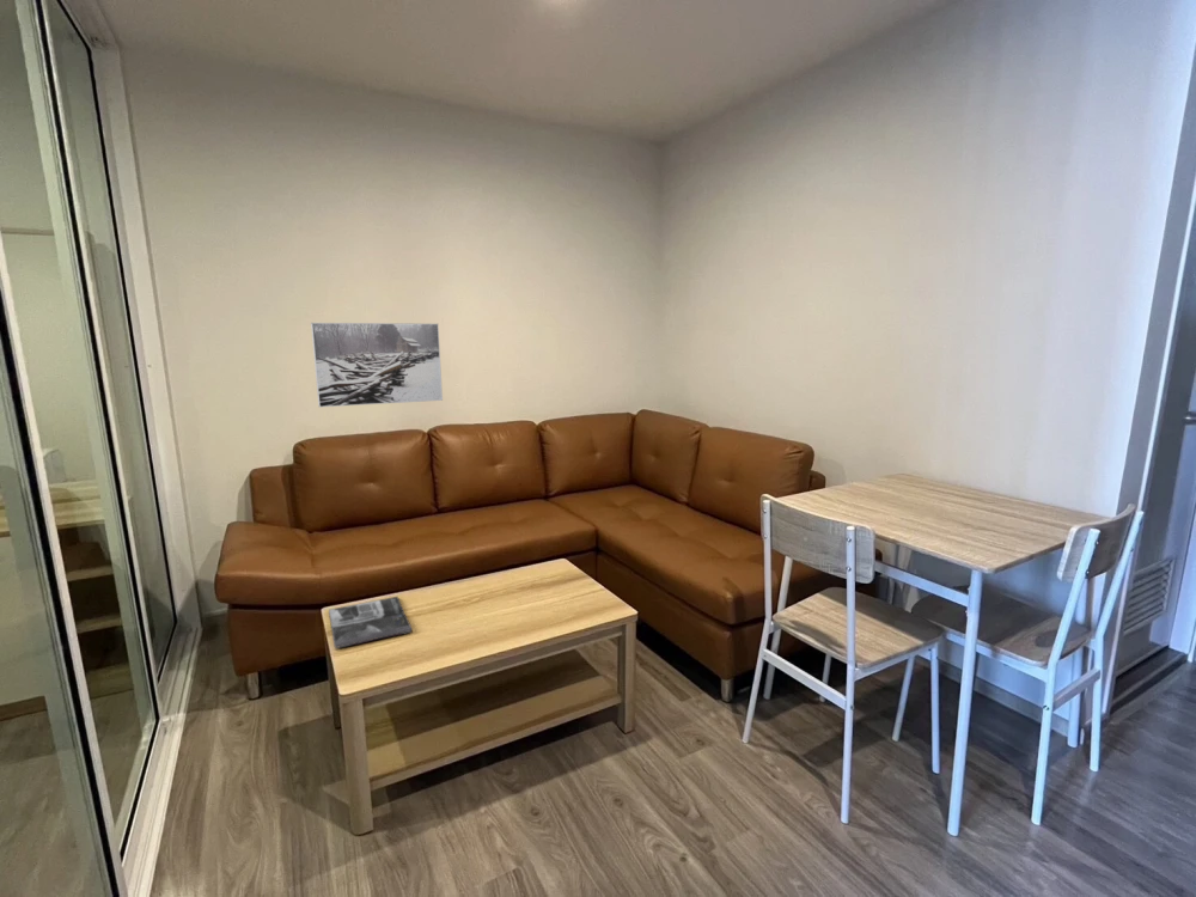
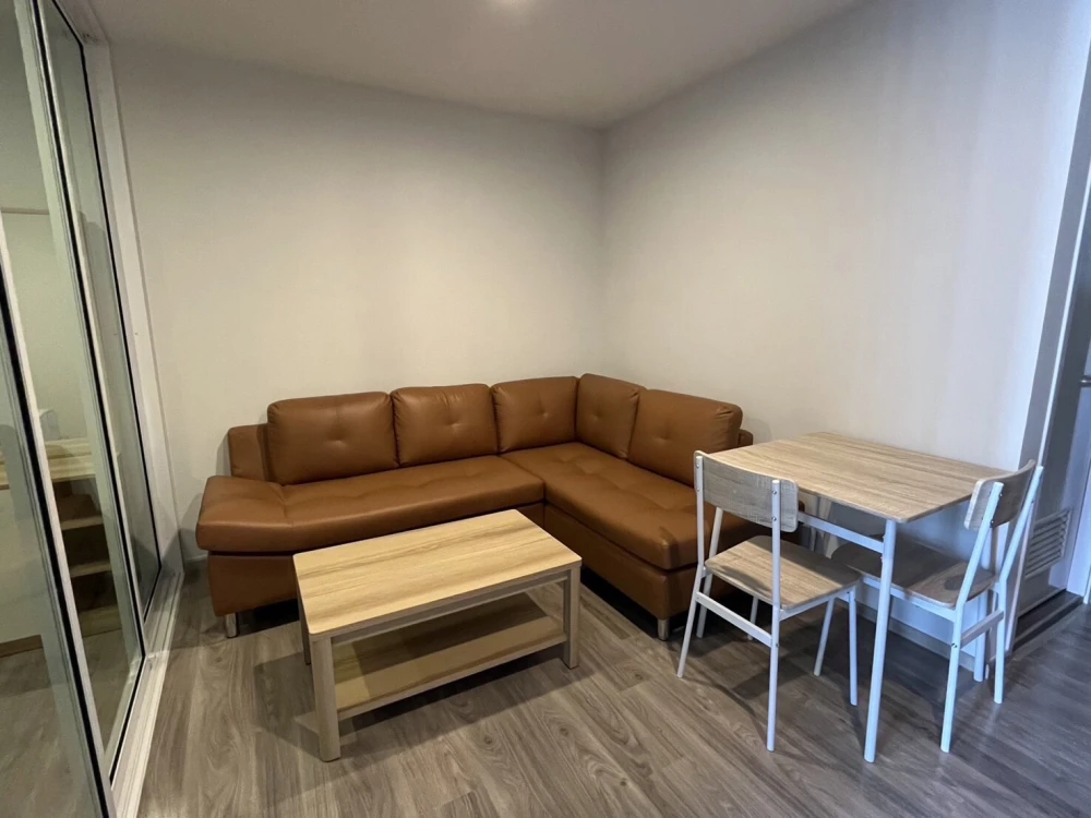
- magazine (368, 618)
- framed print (380, 364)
